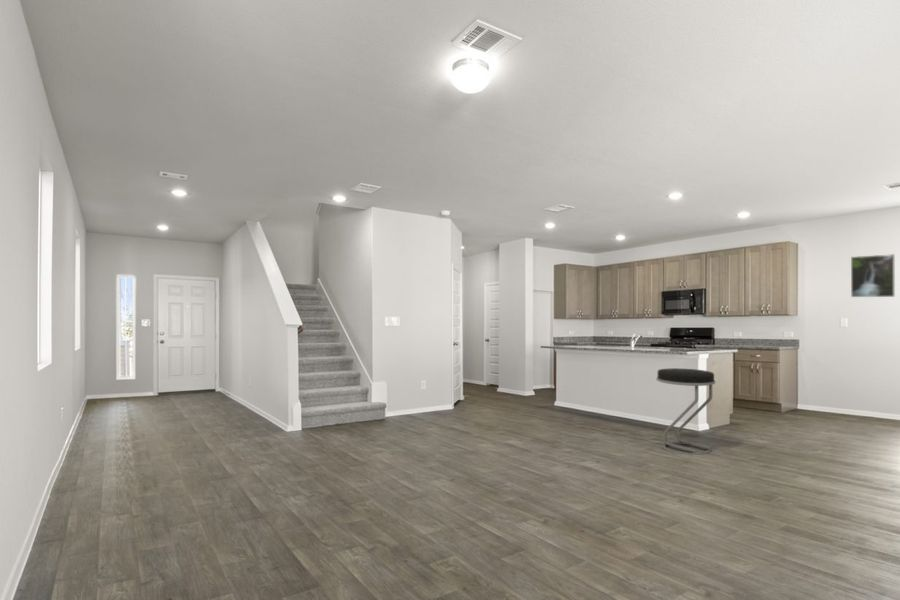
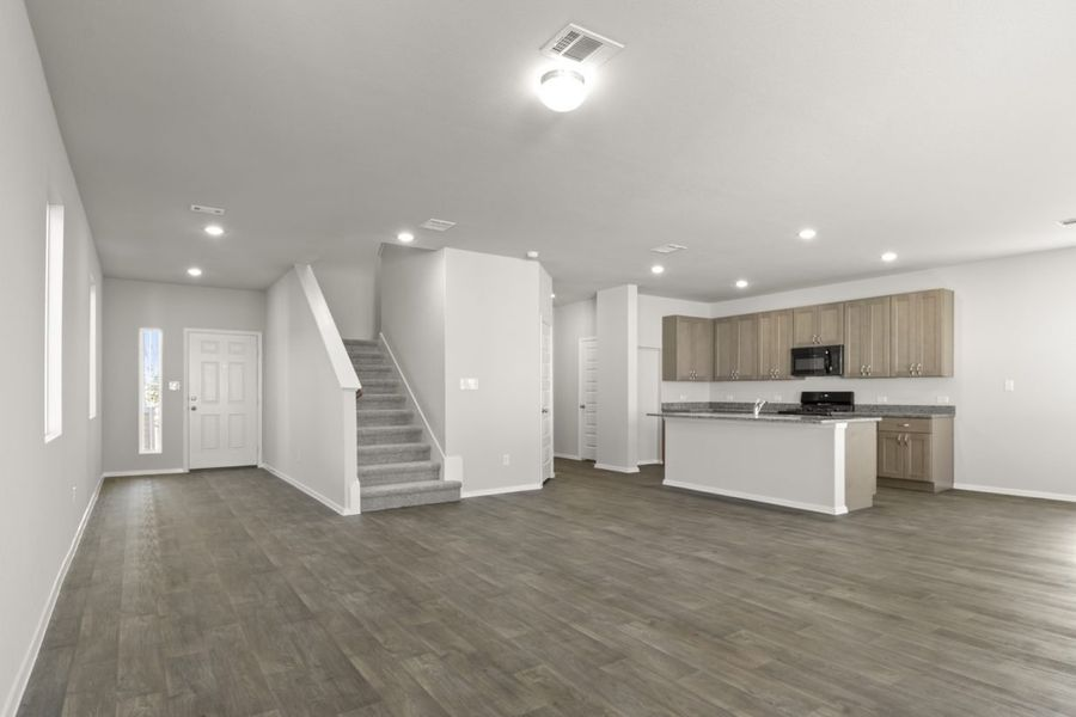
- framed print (872, 276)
- stool (685, 410)
